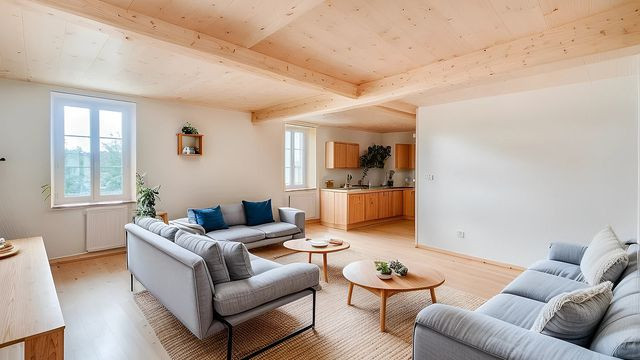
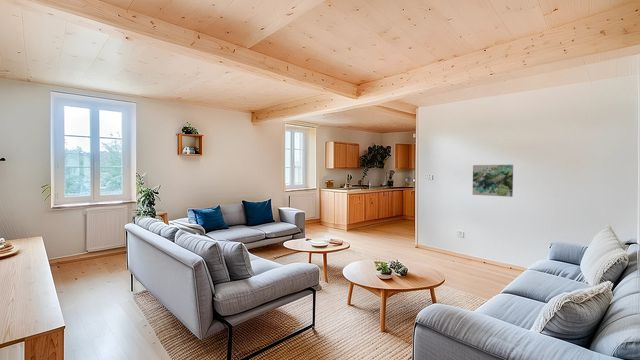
+ wall art (492, 180)
